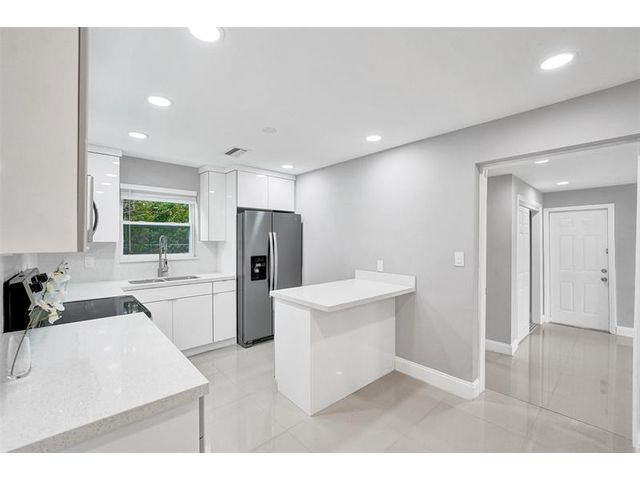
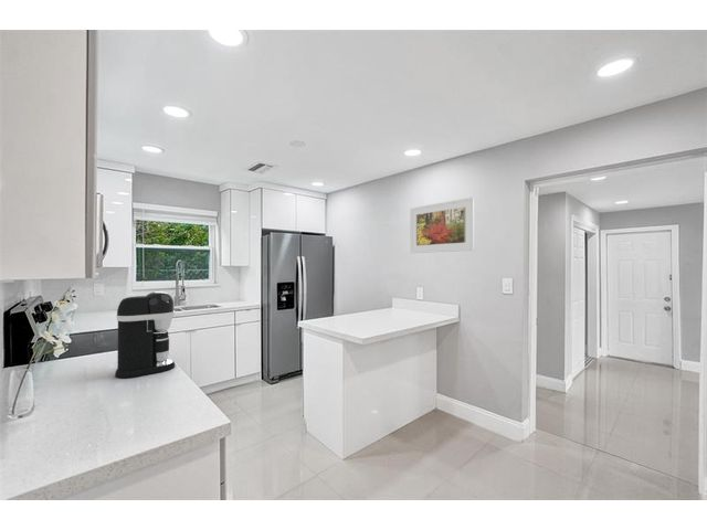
+ coffee maker (146, 331)
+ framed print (439, 227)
